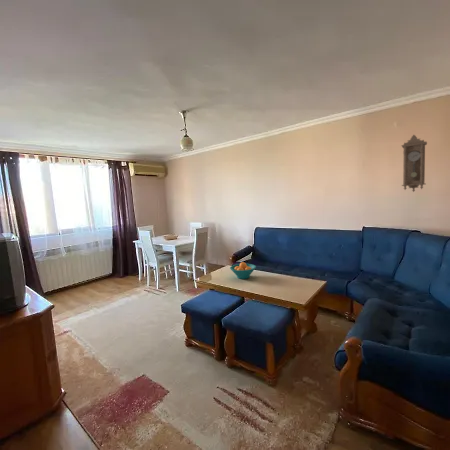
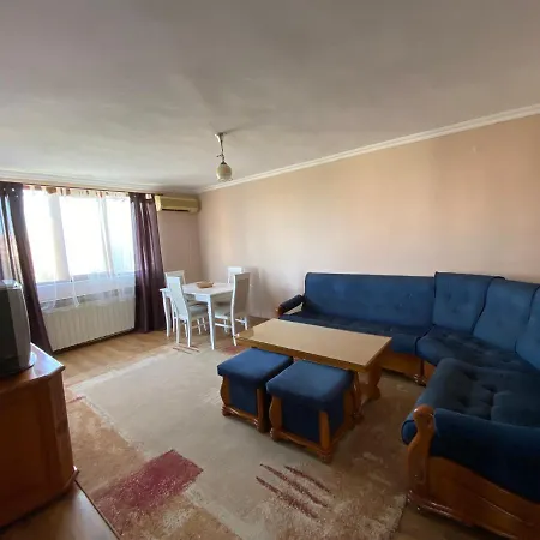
- fruit bowl (243, 269)
- pendulum clock (413, 163)
